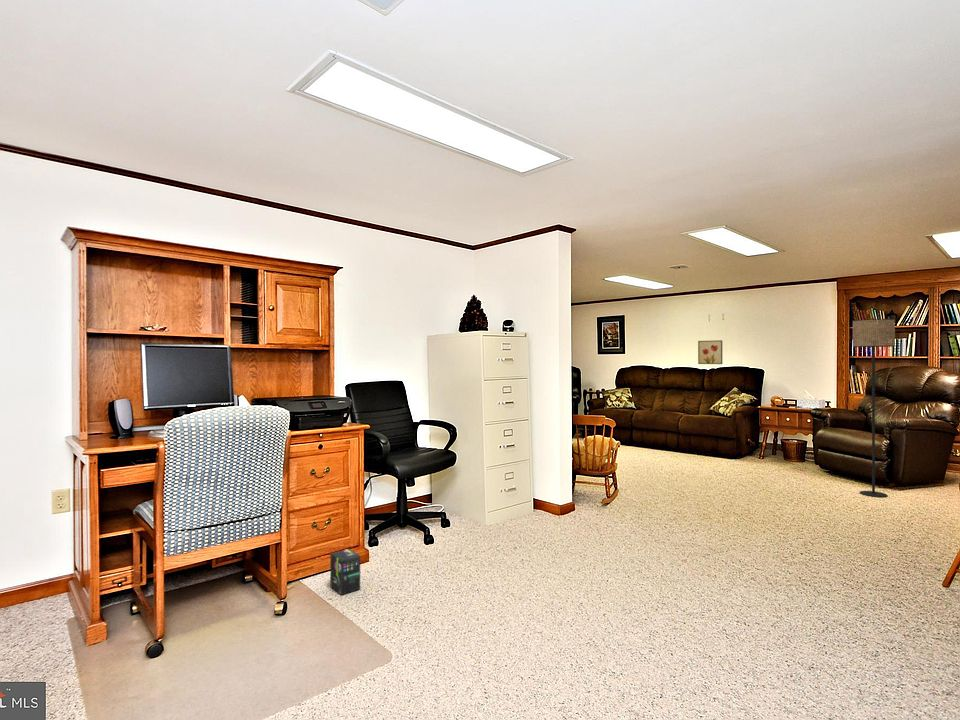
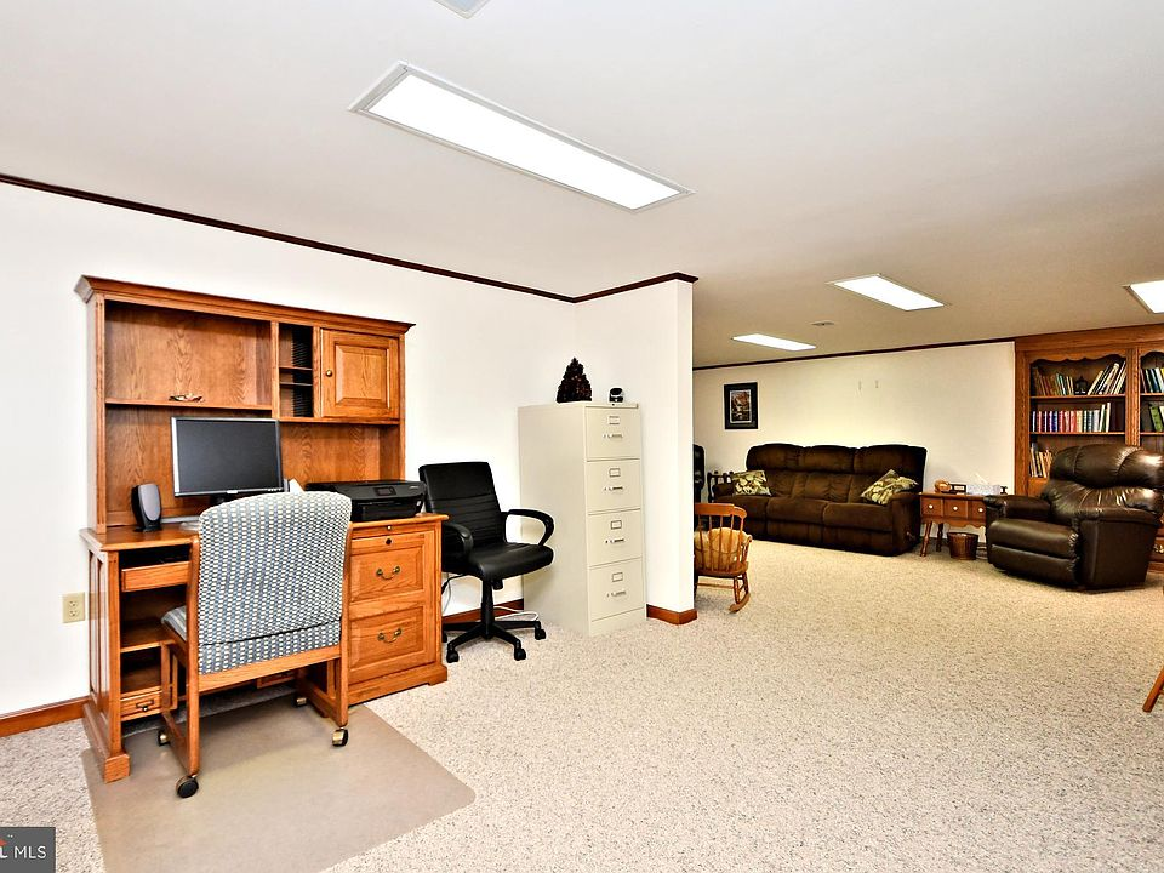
- box (345, 571)
- floor lamp (873, 407)
- wall art (710, 352)
